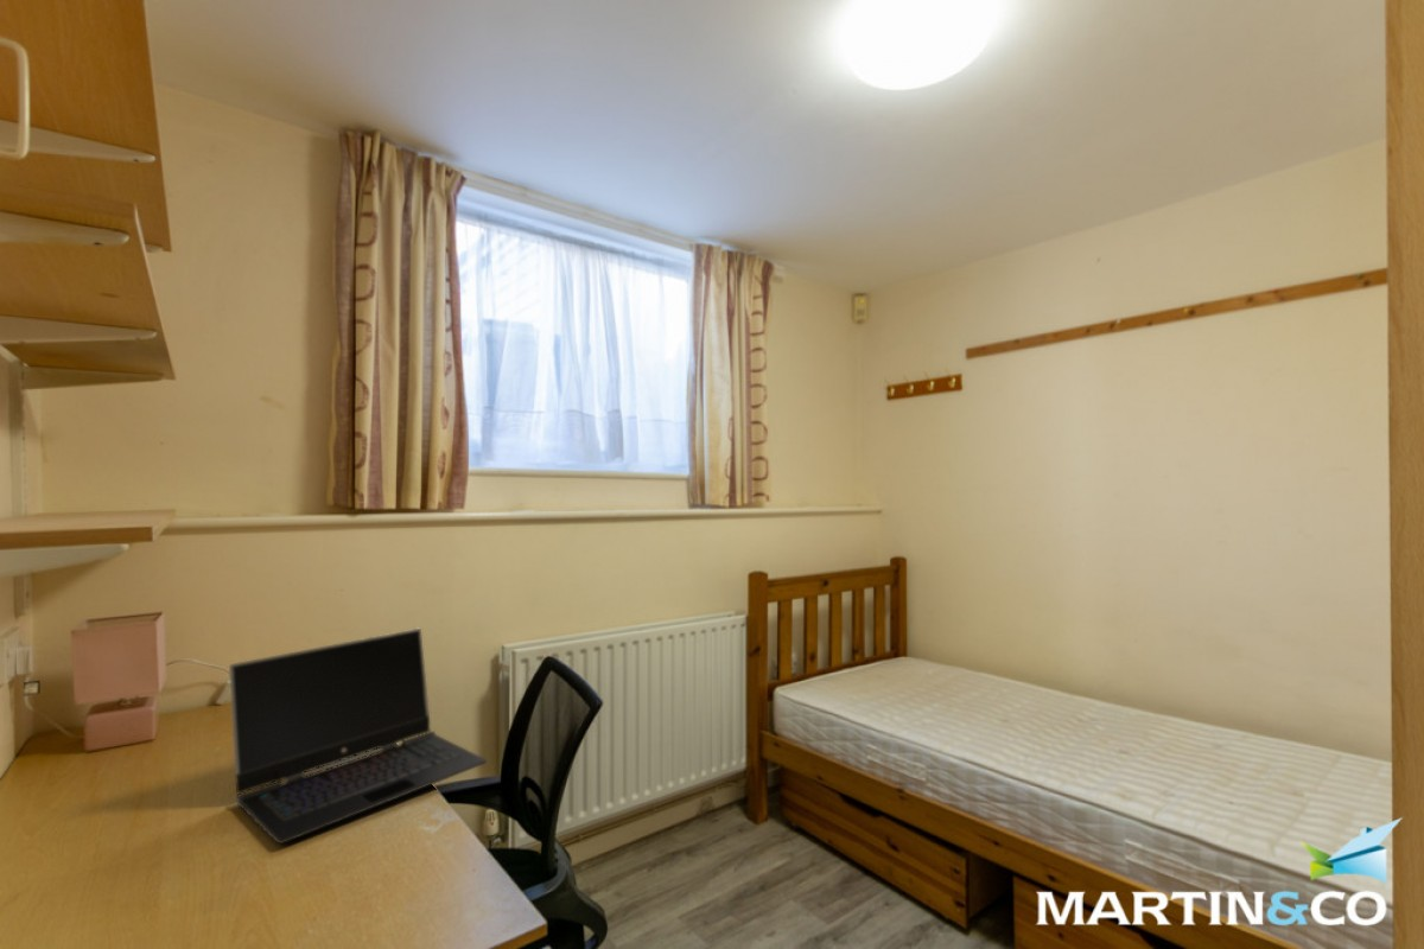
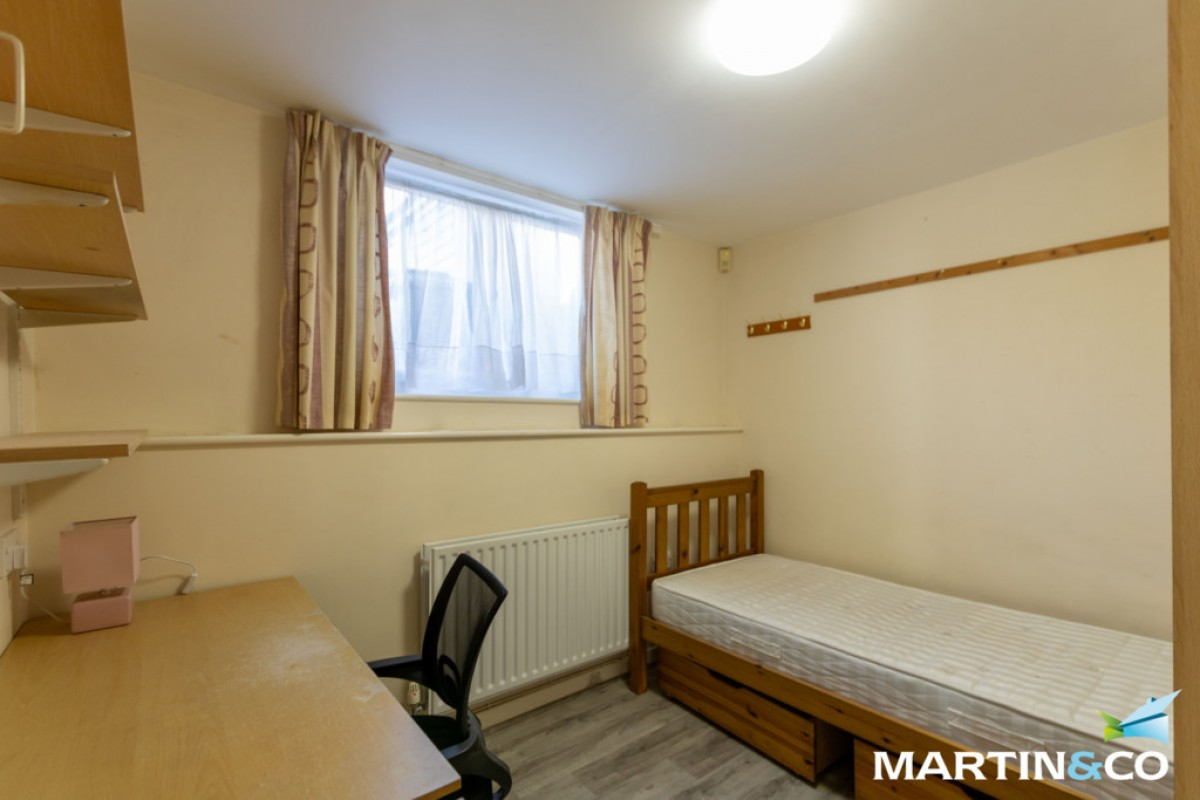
- laptop computer (363, 718)
